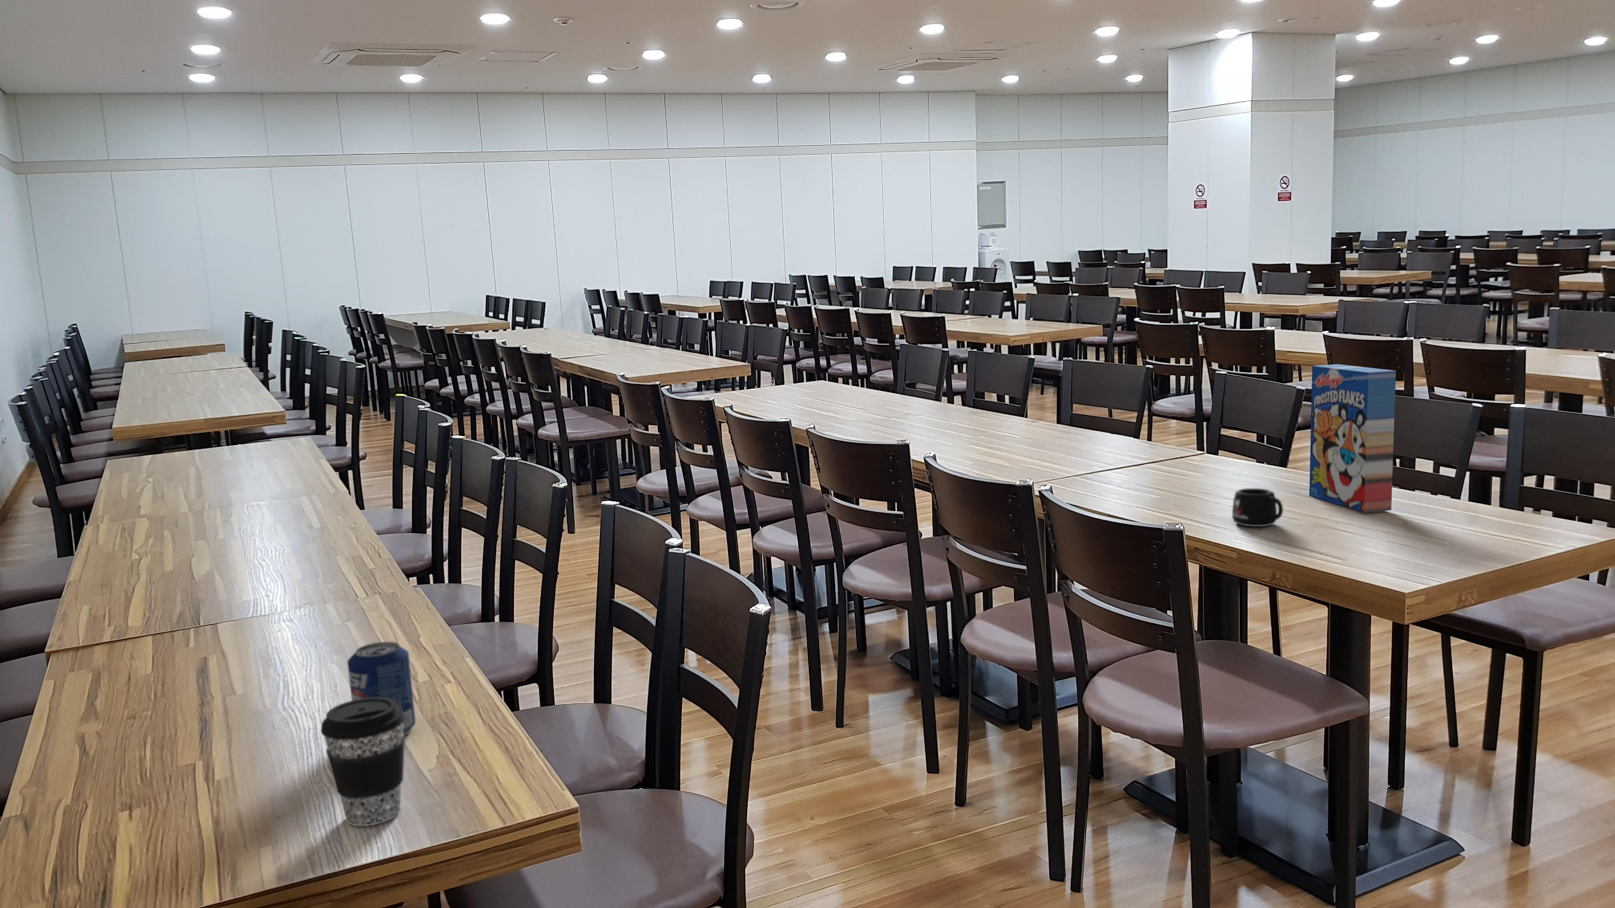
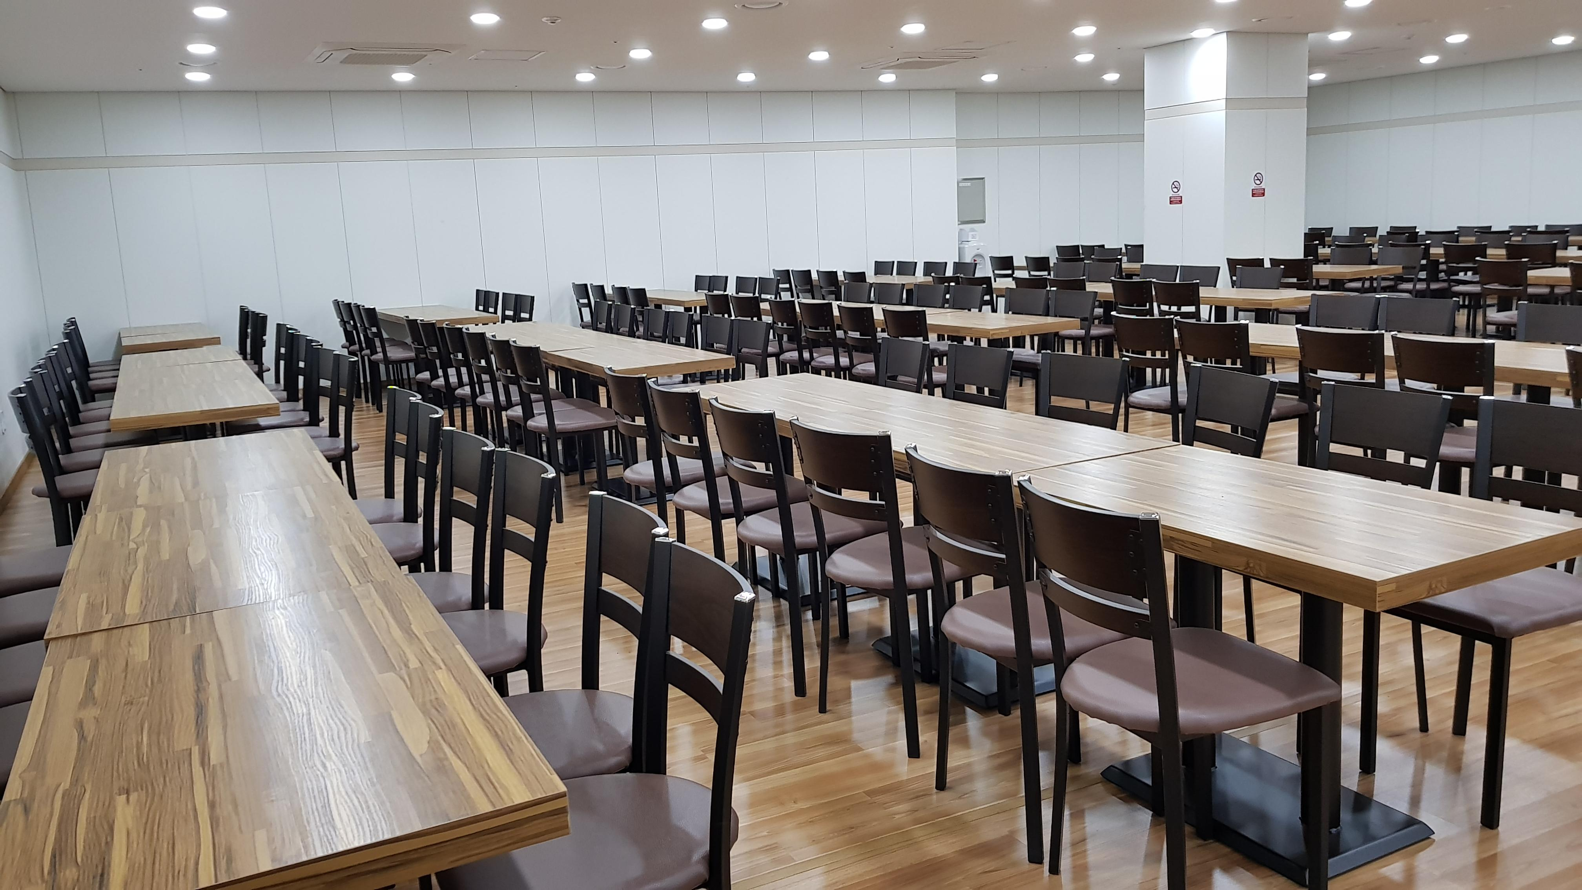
- mug (1260, 509)
- beverage can (382, 691)
- cereal box (1351, 436)
- coffee cup (367, 762)
